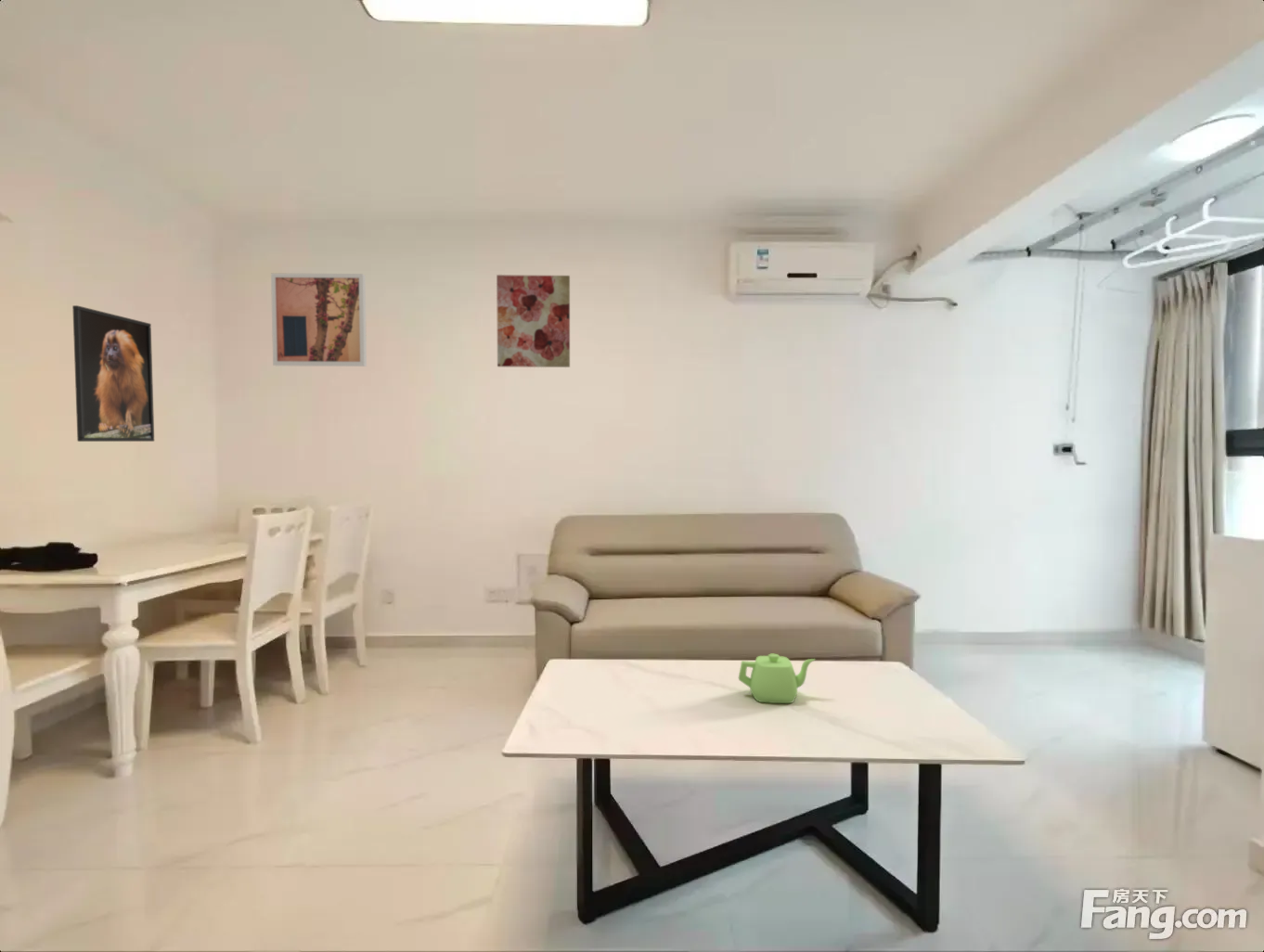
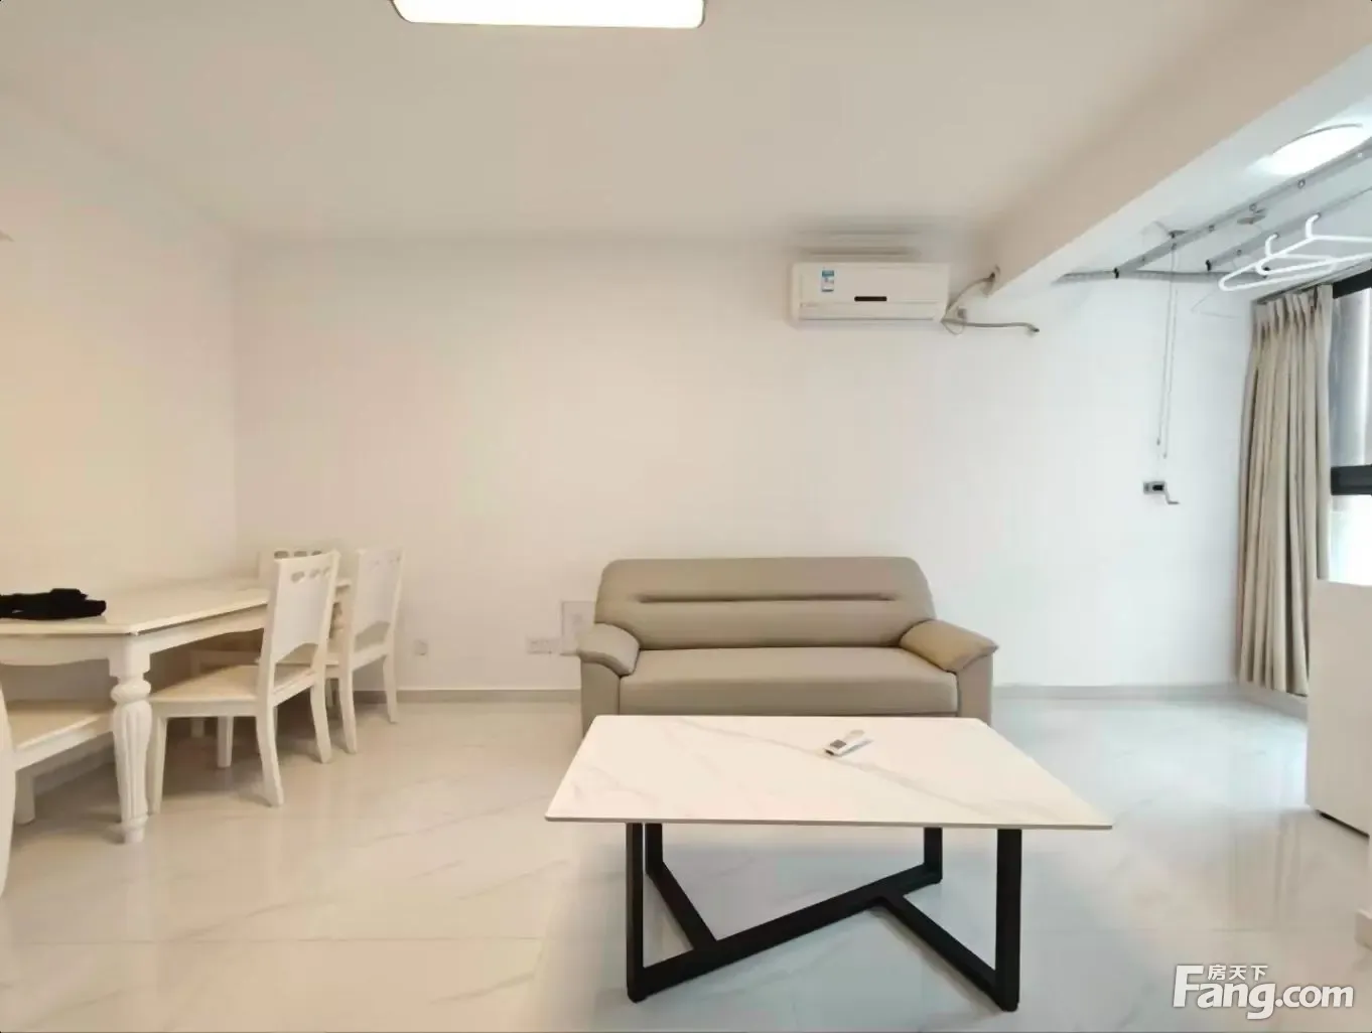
- teapot (776, 675)
- wall art (318, 320)
- wall art (533, 321)
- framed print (116, 379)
